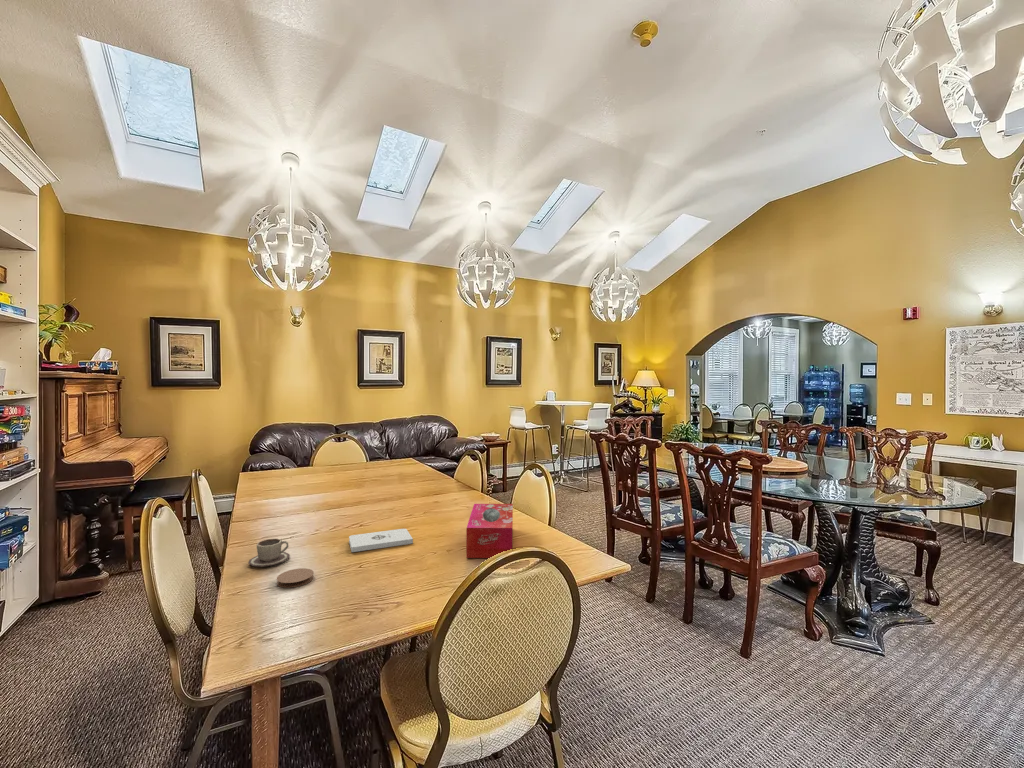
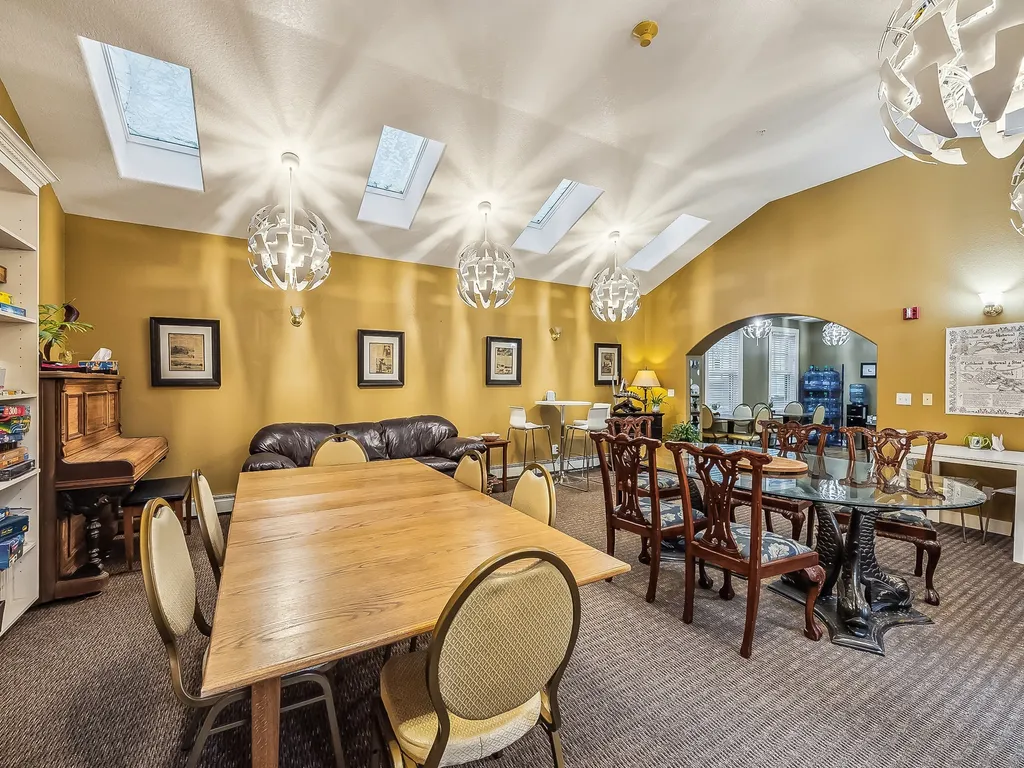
- cup (269, 551)
- tissue box (491, 528)
- coaster (295, 577)
- notepad (380, 539)
